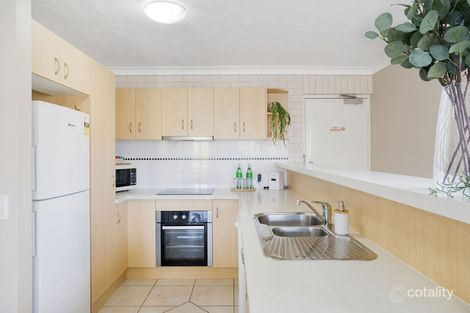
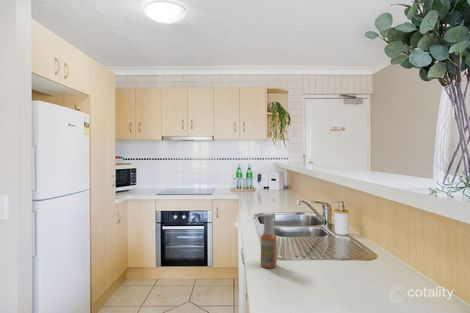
+ spray bottle (269, 239)
